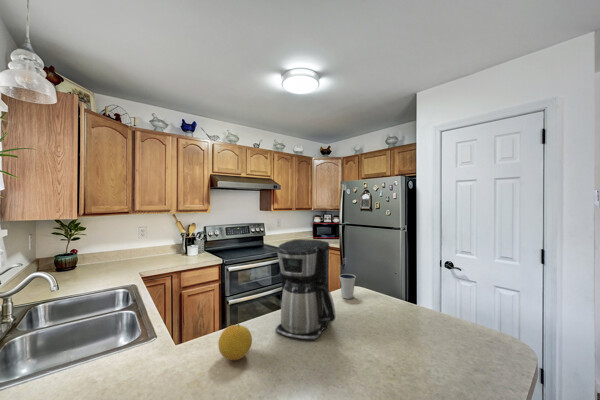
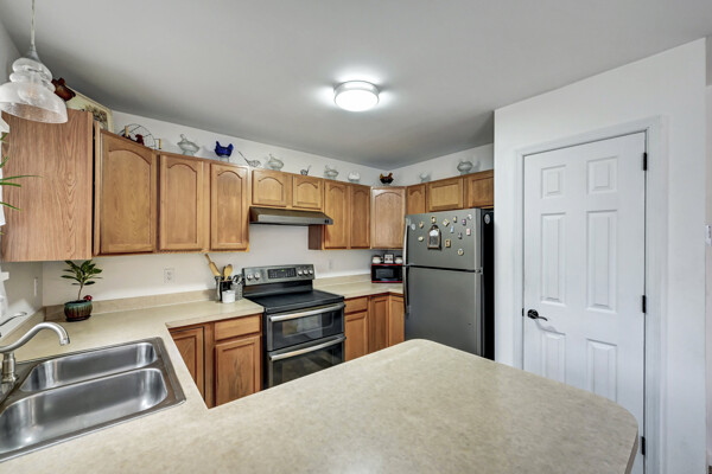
- dixie cup (347, 286)
- fruit (235, 341)
- coffee maker (312, 281)
